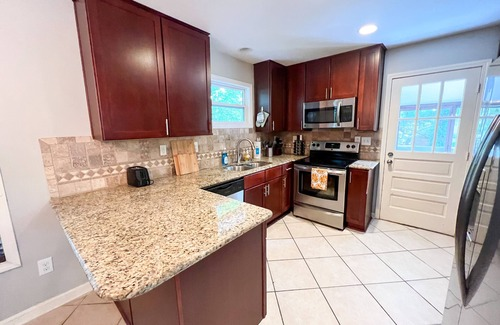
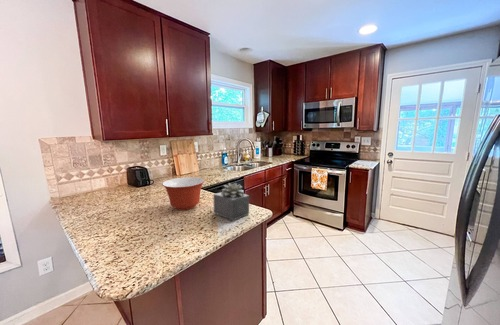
+ succulent plant (231, 198)
+ mixing bowl (184, 193)
